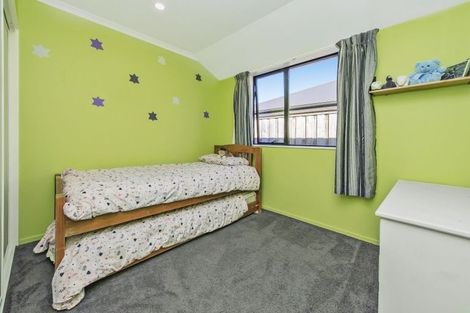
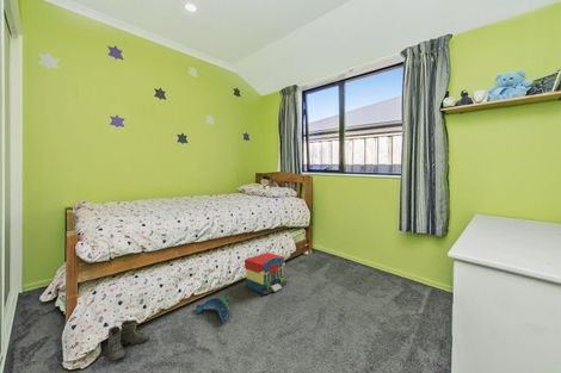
+ plush toy (215, 307)
+ boots (124, 337)
+ toy house (266, 271)
